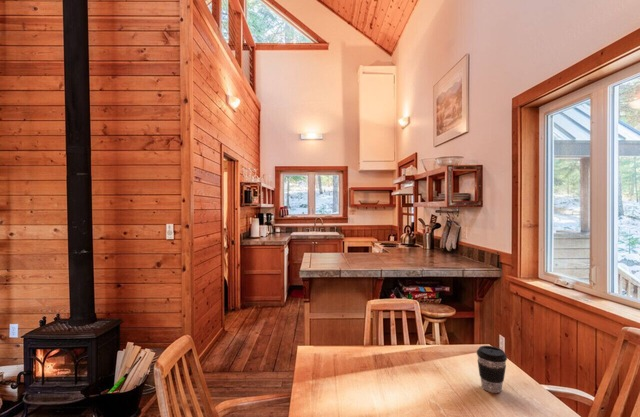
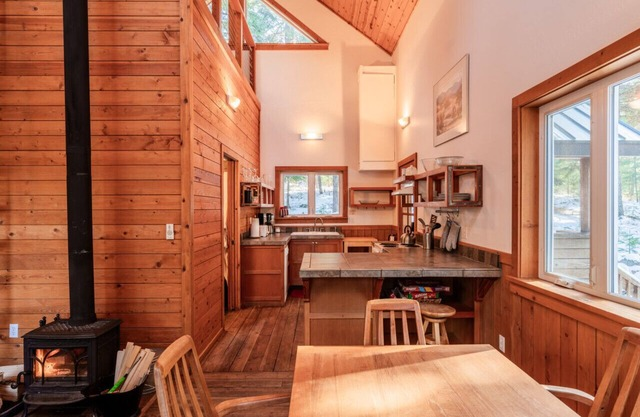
- coffee cup (491, 369)
